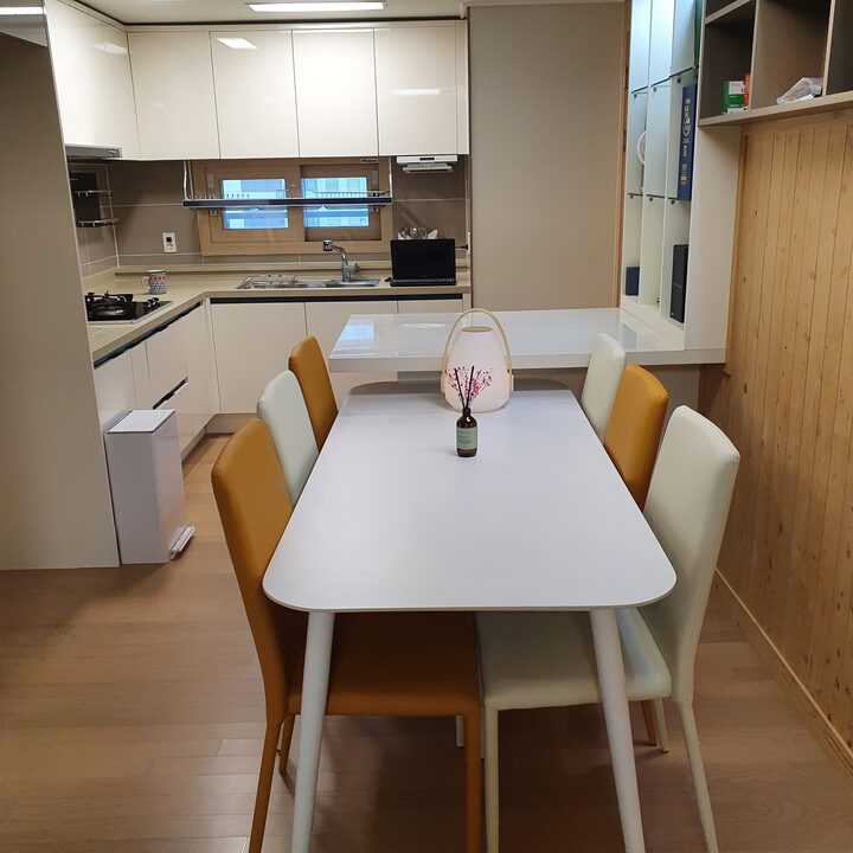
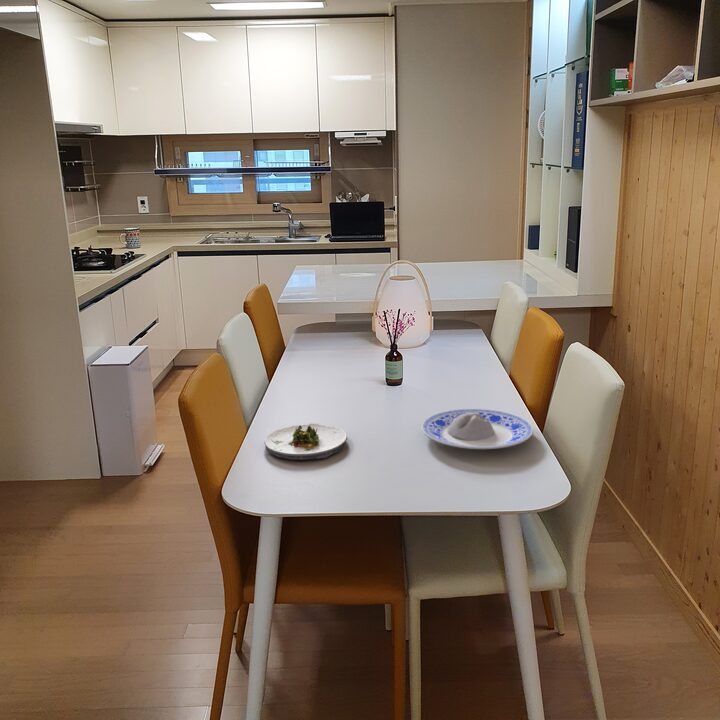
+ plate (476, 426)
+ salad plate (305, 435)
